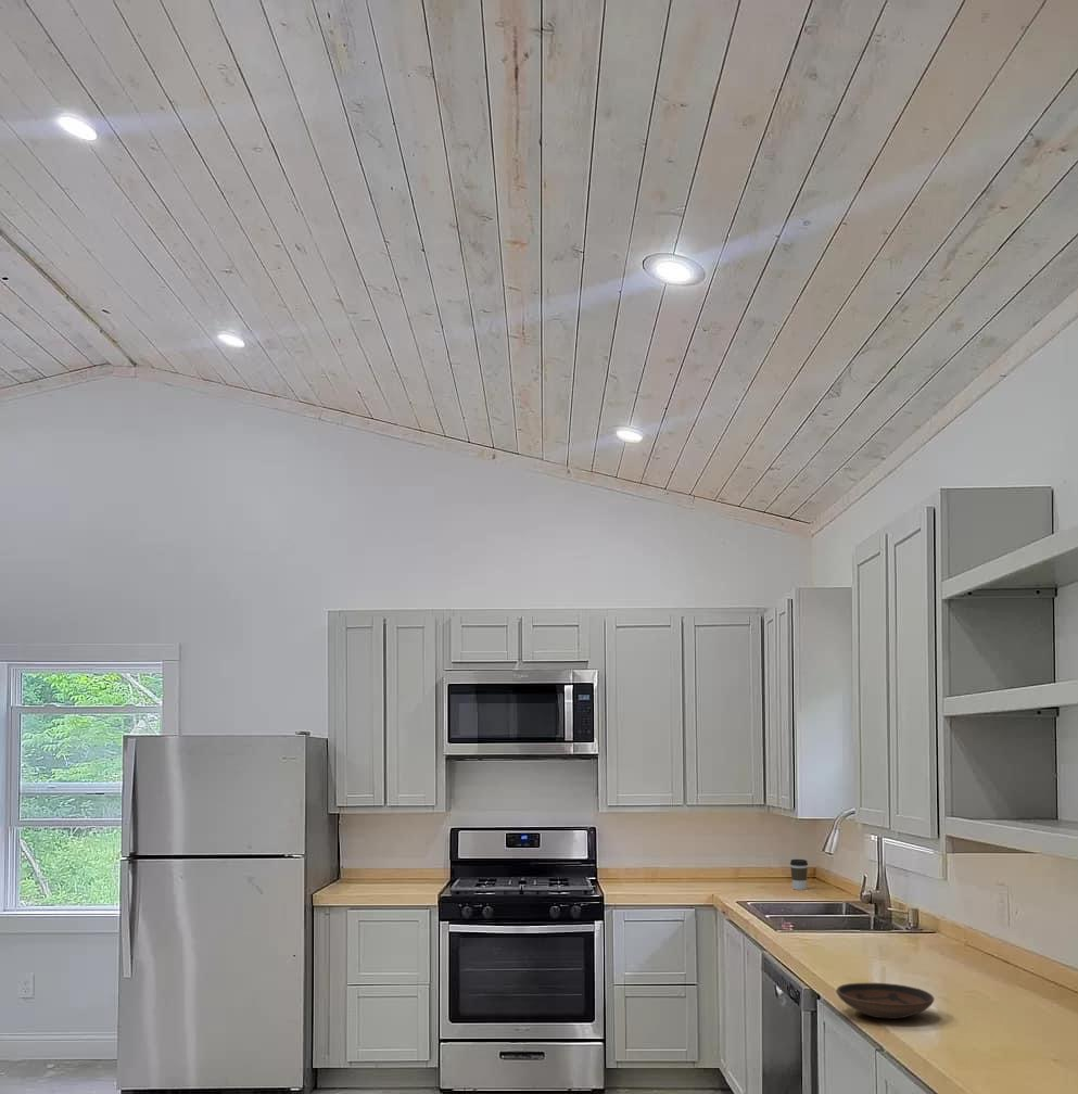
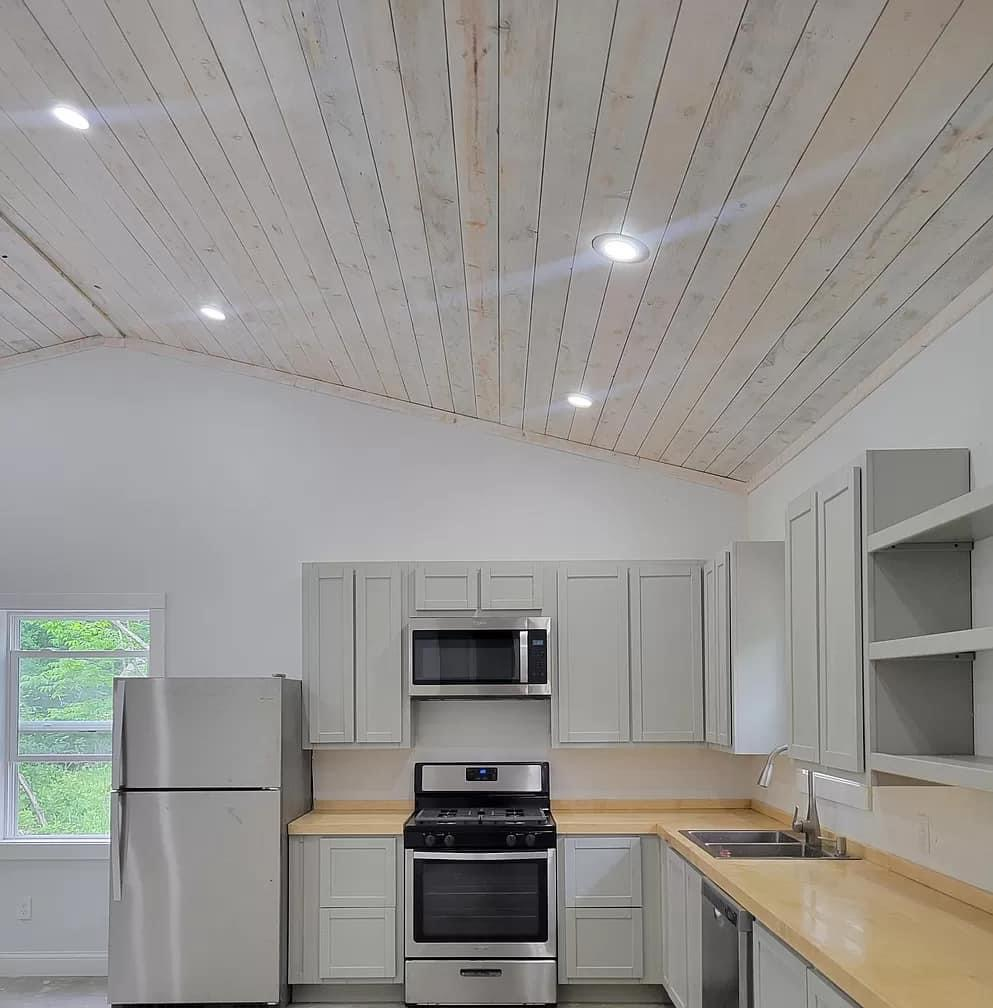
- coffee cup (799, 874)
- bowl (885, 1003)
